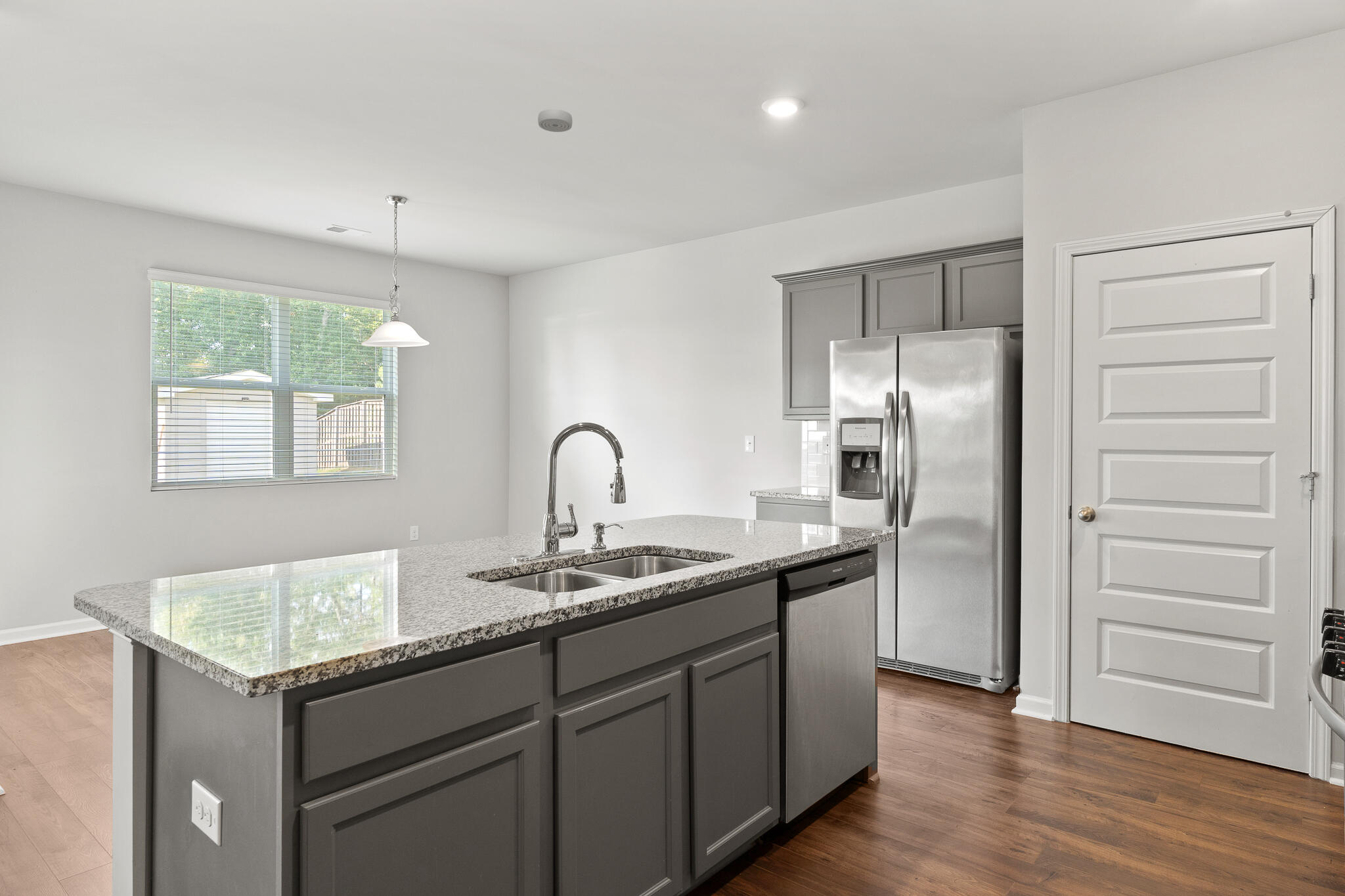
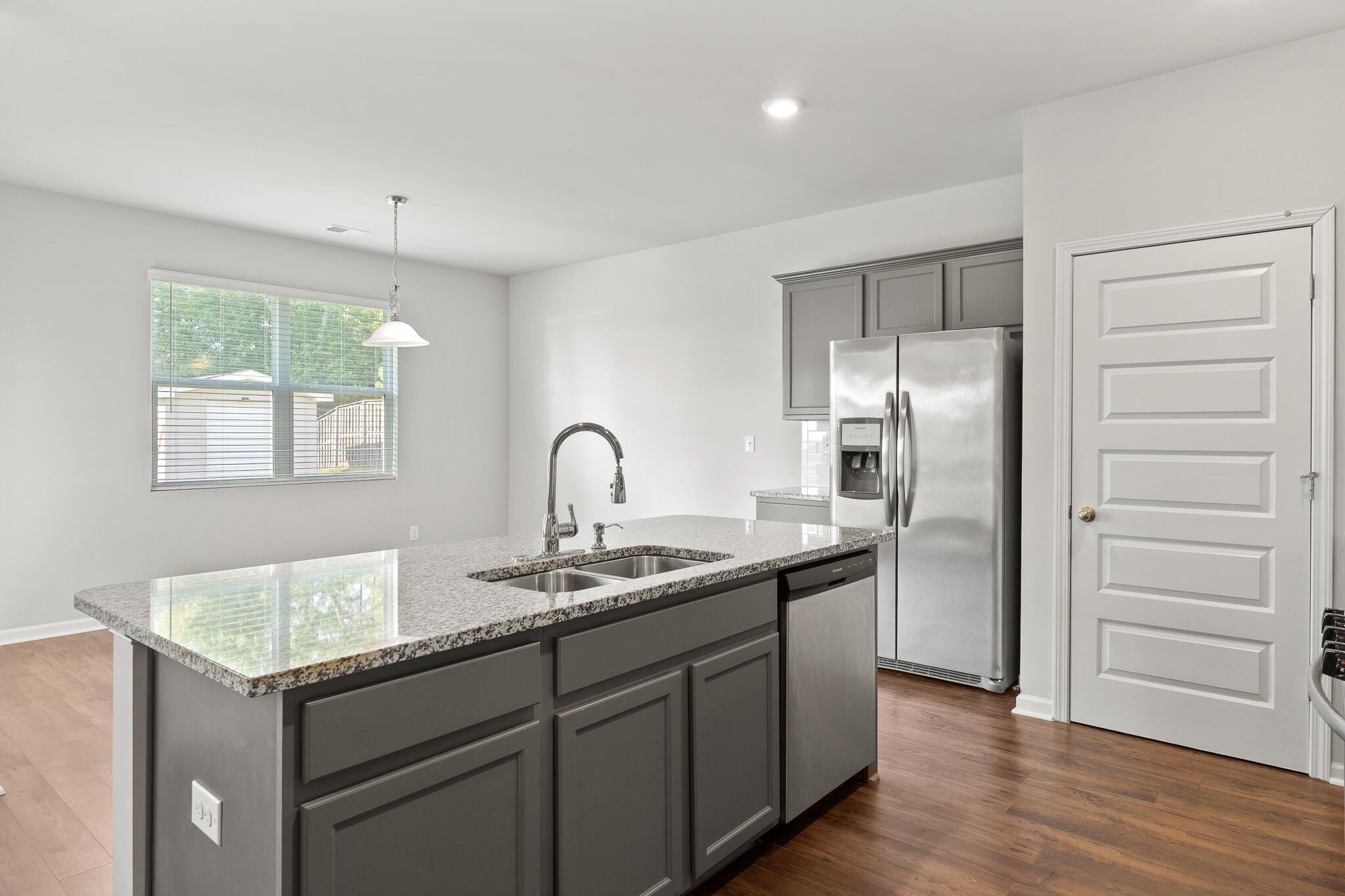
- smoke detector (555, 121)
